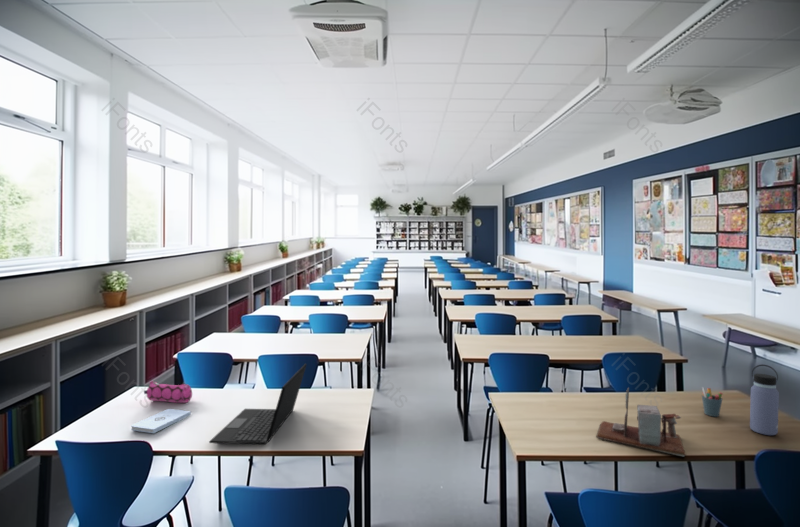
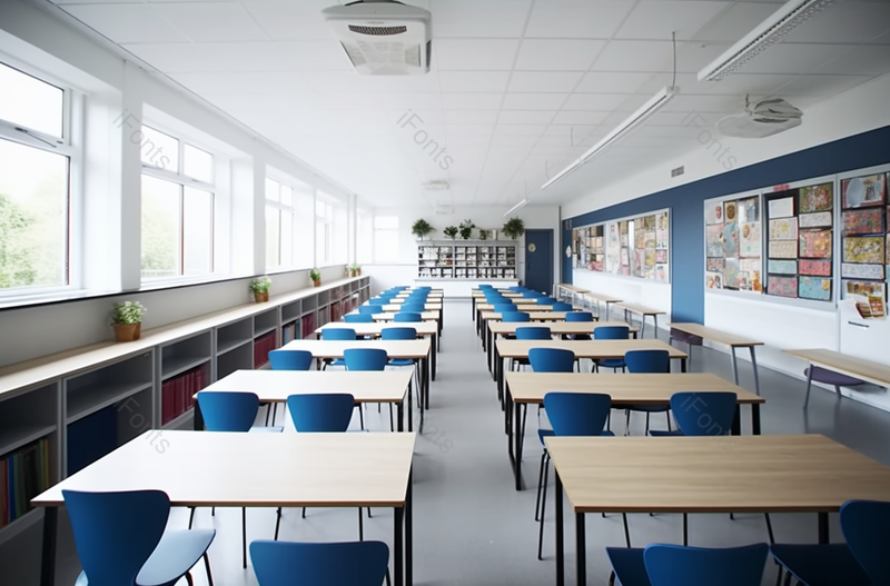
- notepad (161, 420)
- desk organizer (639, 414)
- pen holder (711, 401)
- pencil case (169, 391)
- water bottle (764, 399)
- laptop (262, 409)
